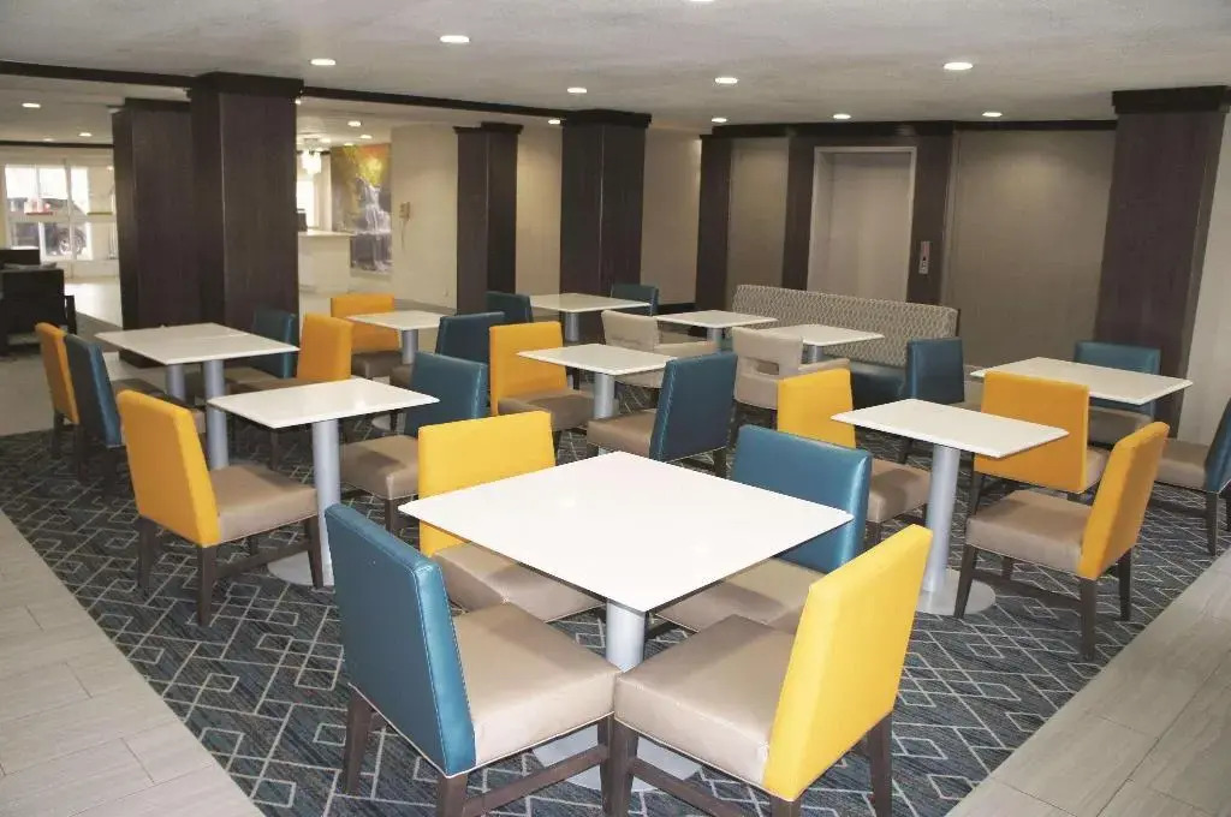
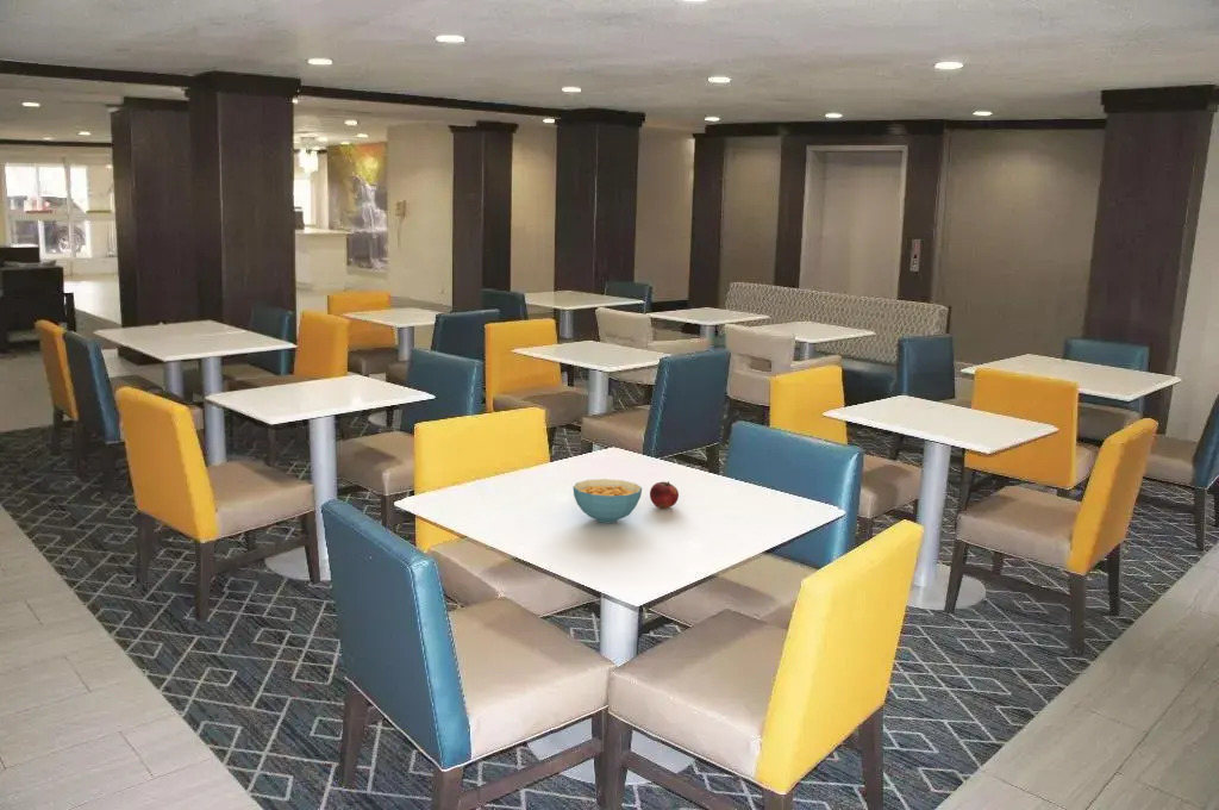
+ fruit (664, 494)
+ cereal bowl (607, 503)
